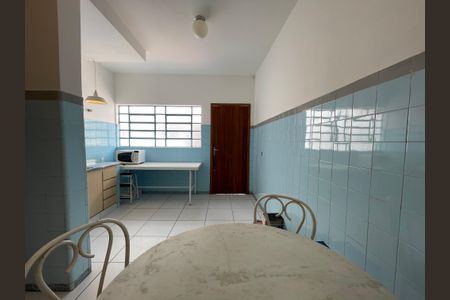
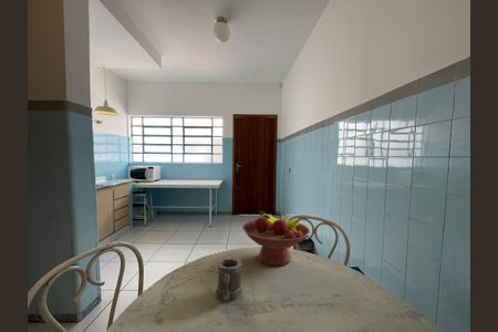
+ fruit bowl (274, 237)
+ mug (228, 279)
